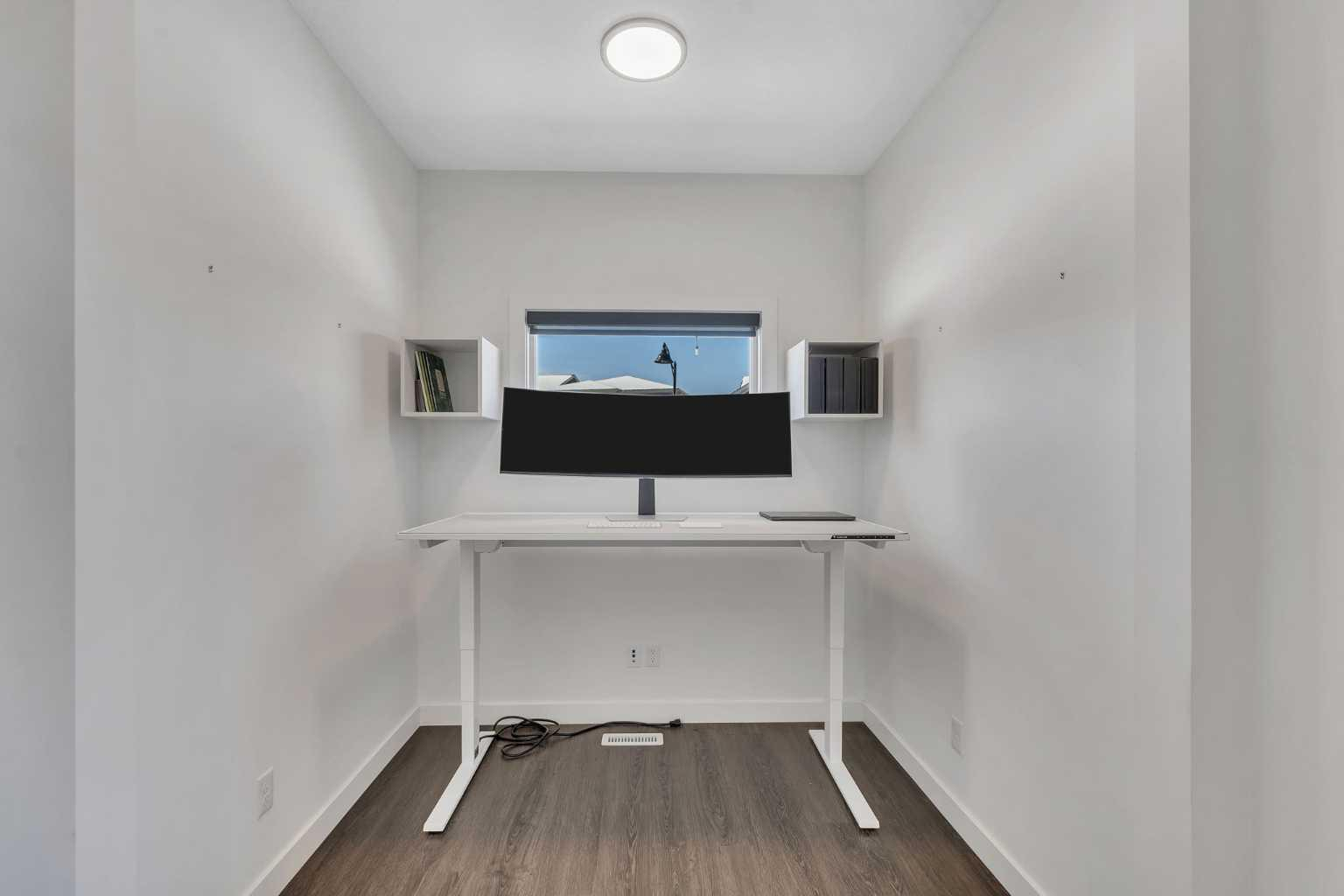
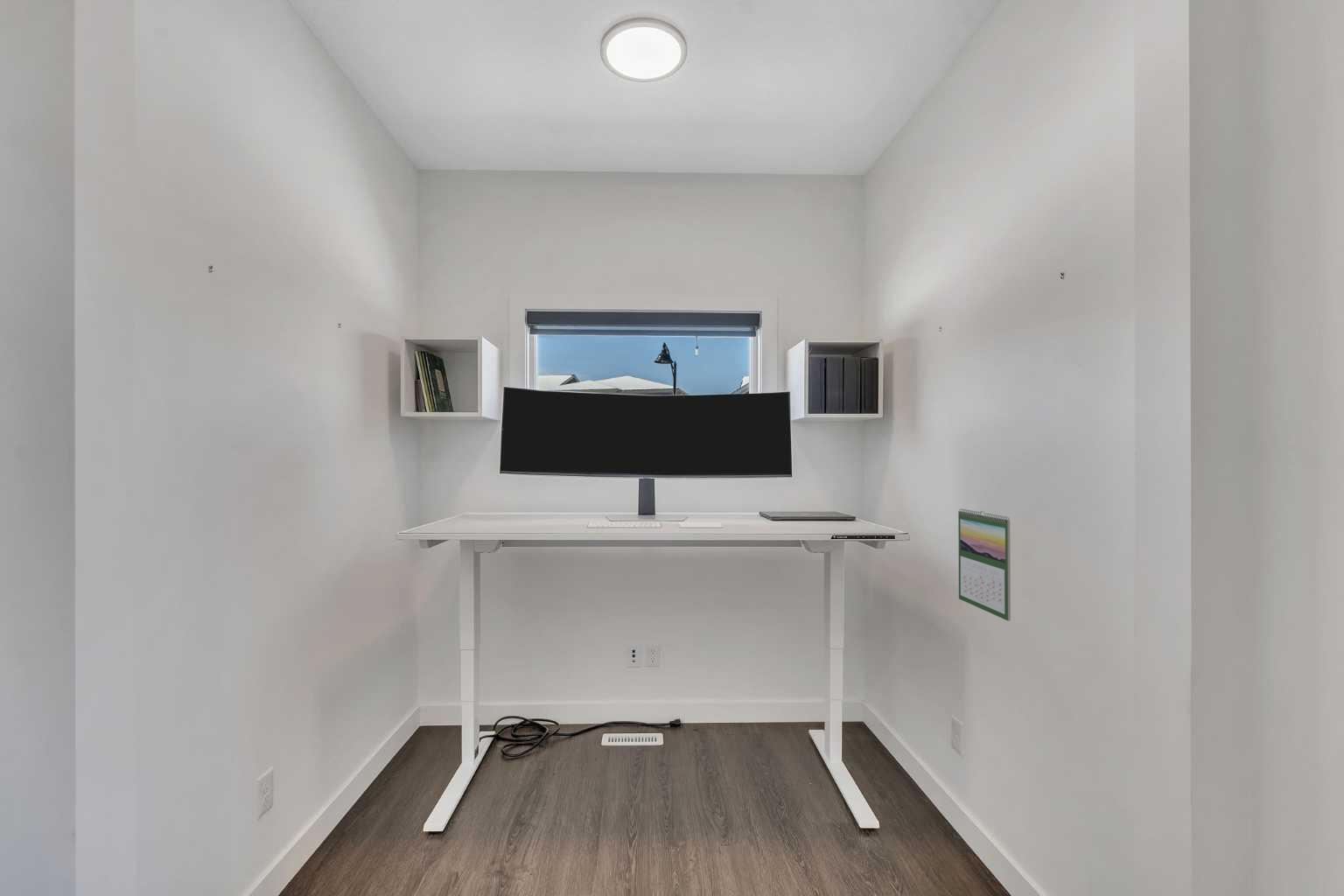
+ calendar (982, 559)
